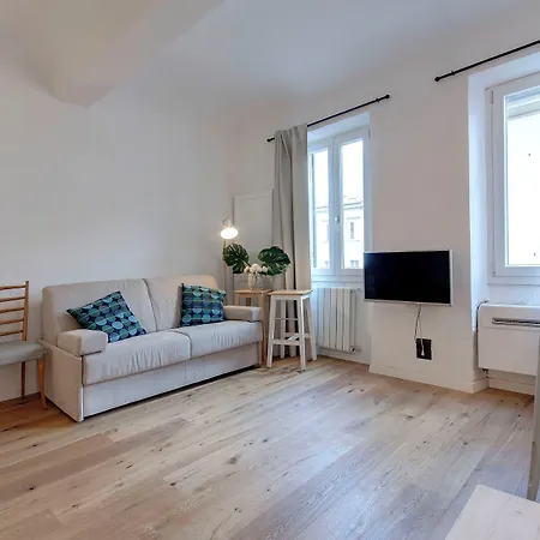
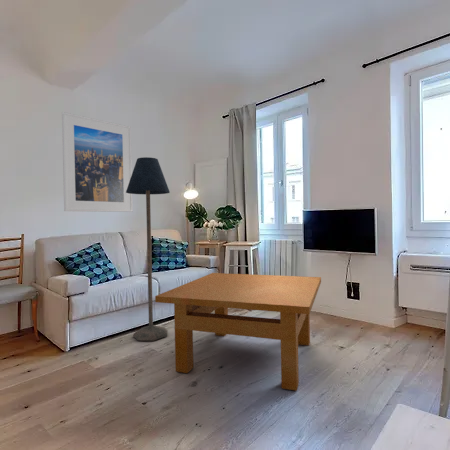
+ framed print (100, 165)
+ table (248, 320)
+ floor lamp (149, 247)
